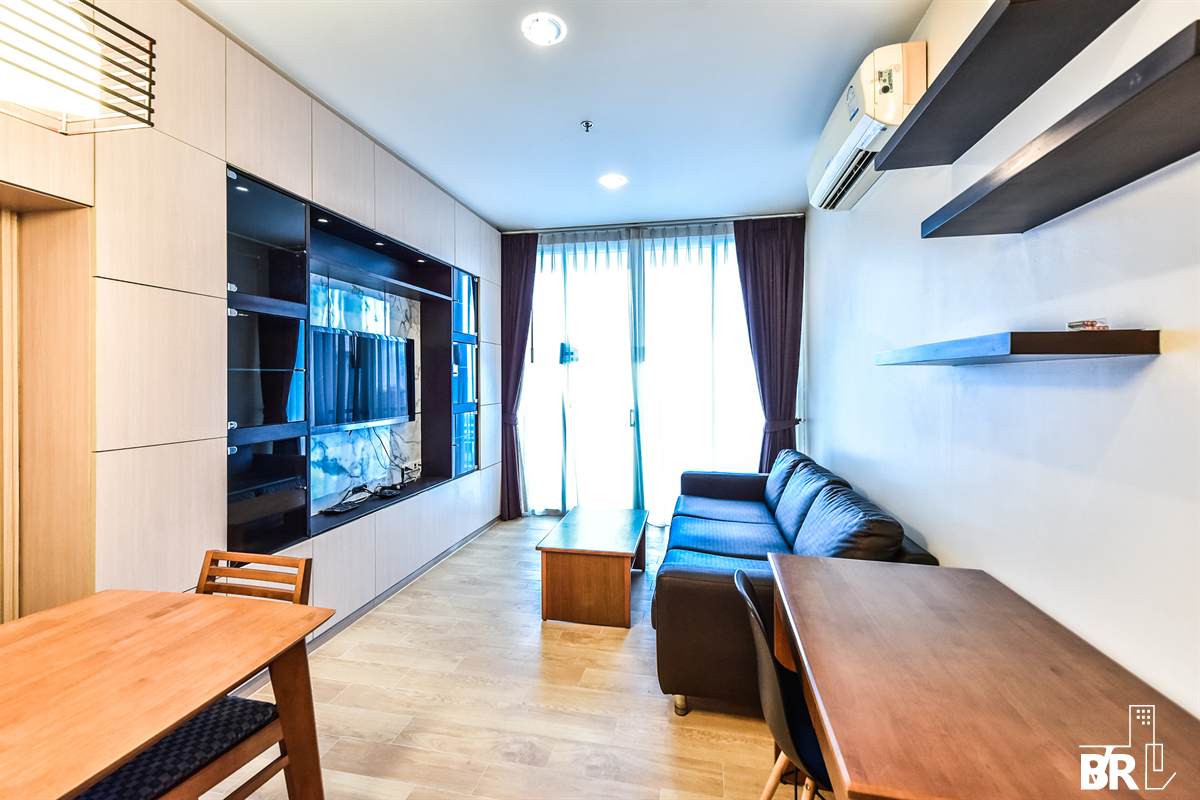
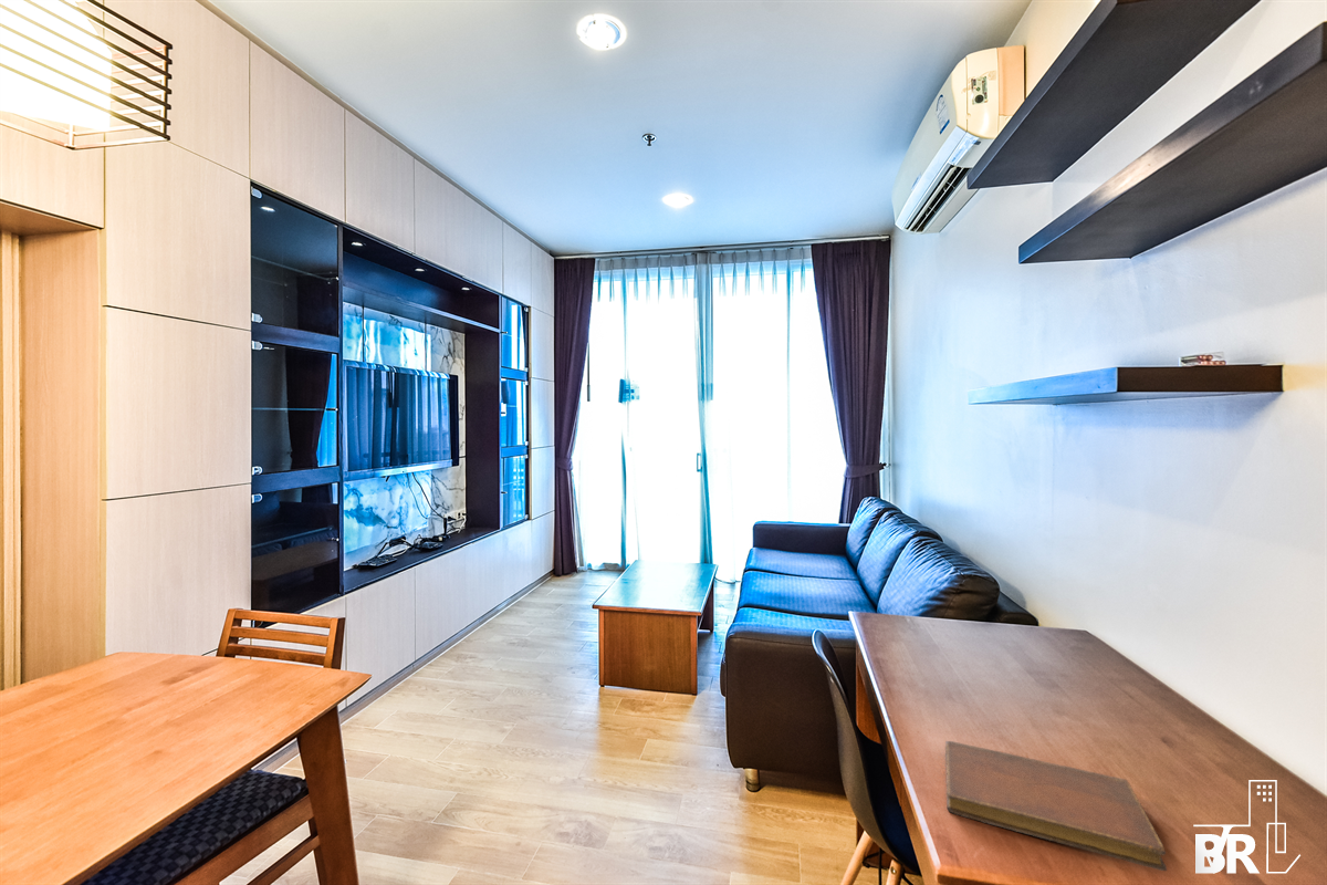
+ notebook (1038, 794)
